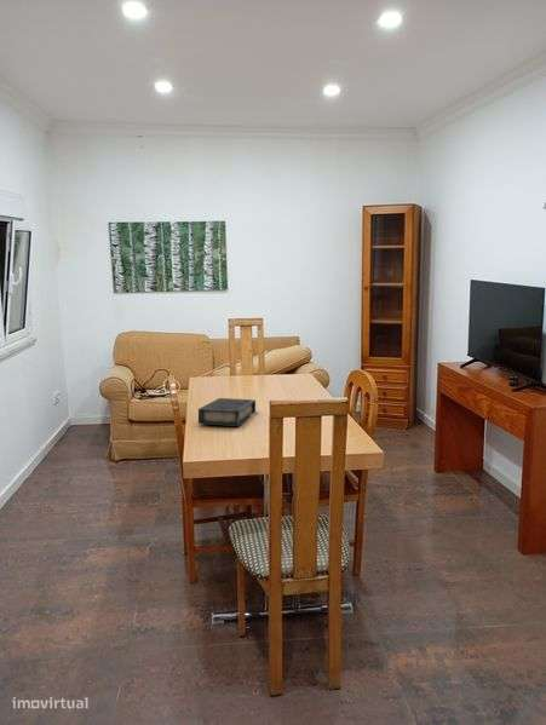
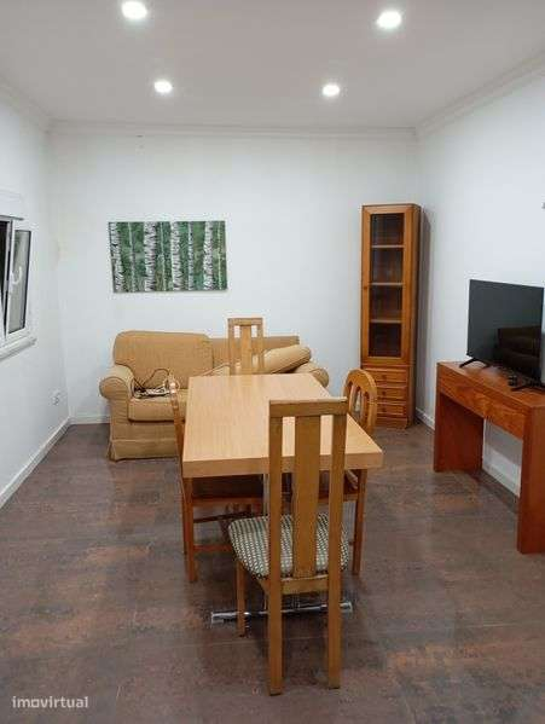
- book (228, 410)
